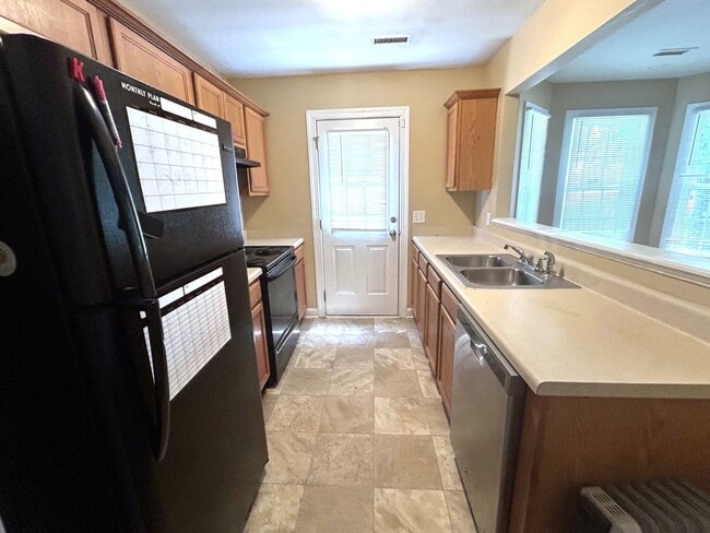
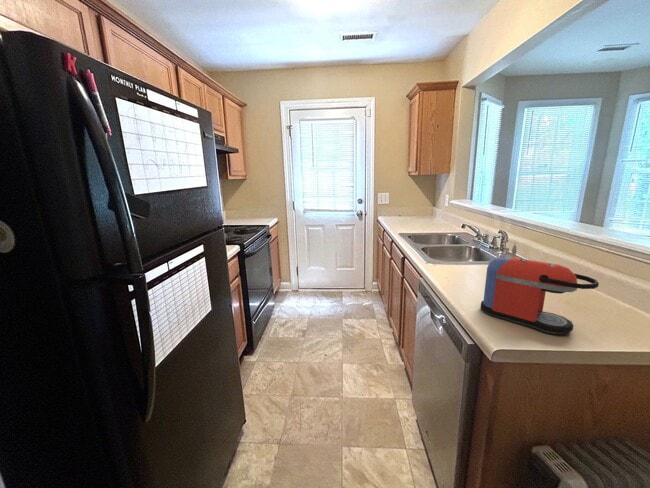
+ coffee maker (533, 291)
